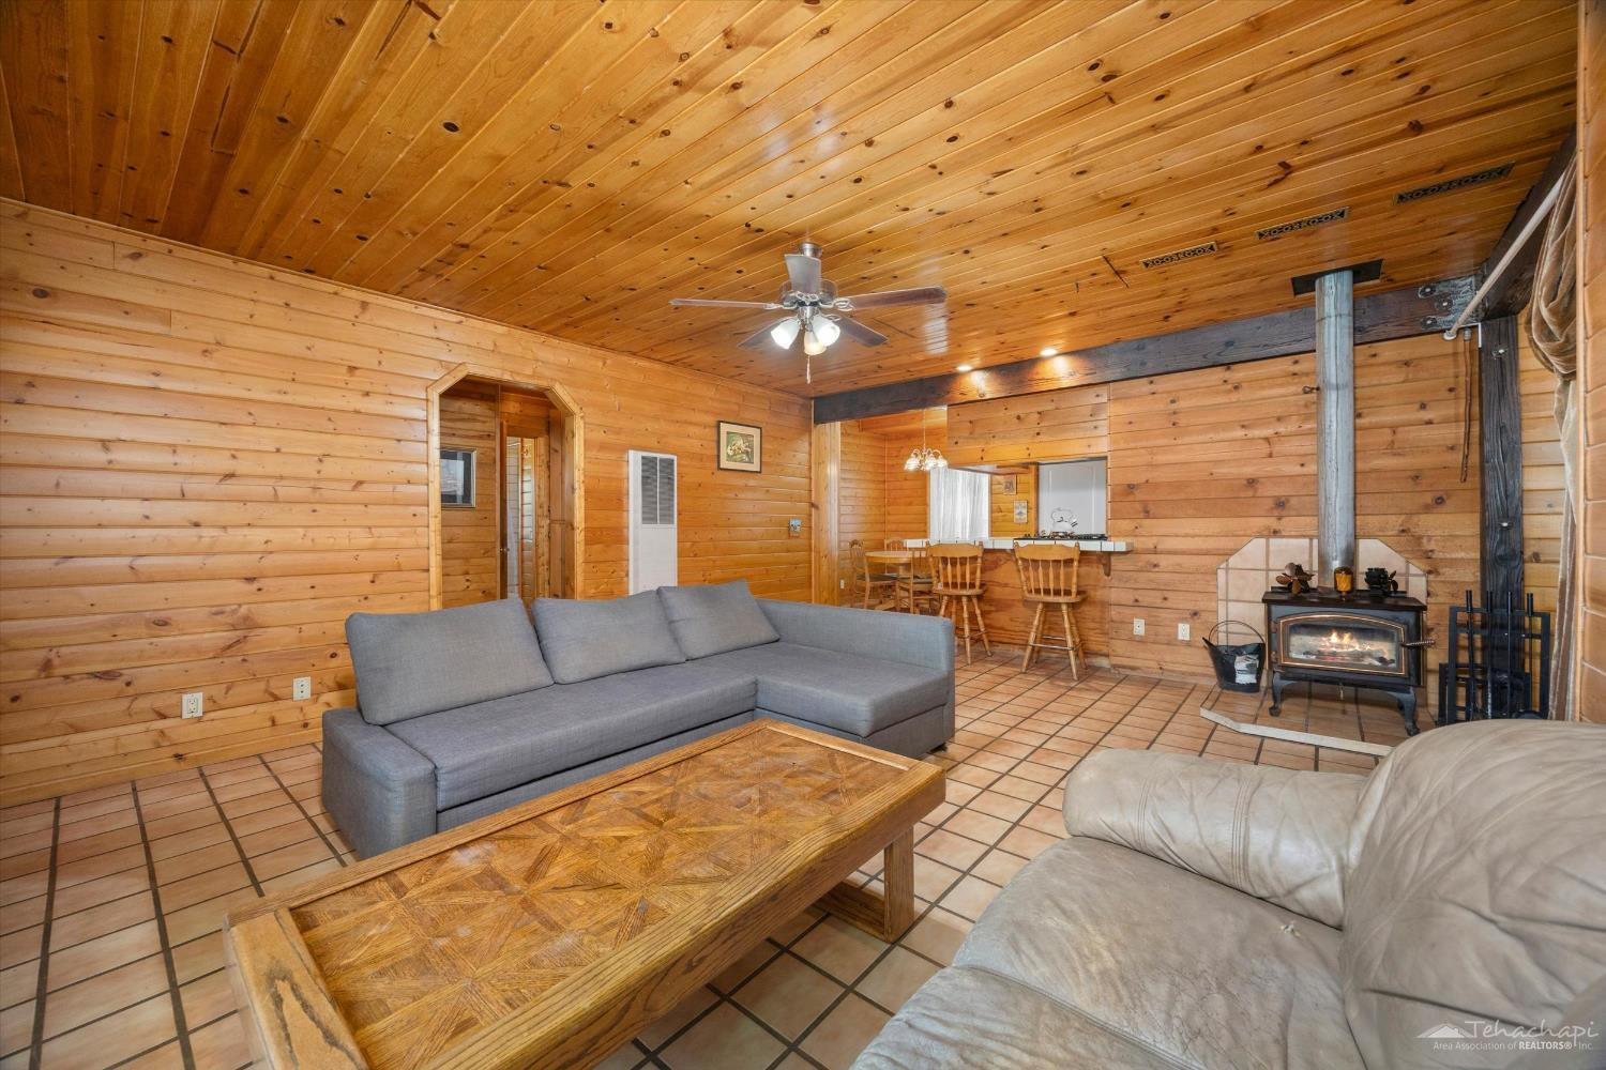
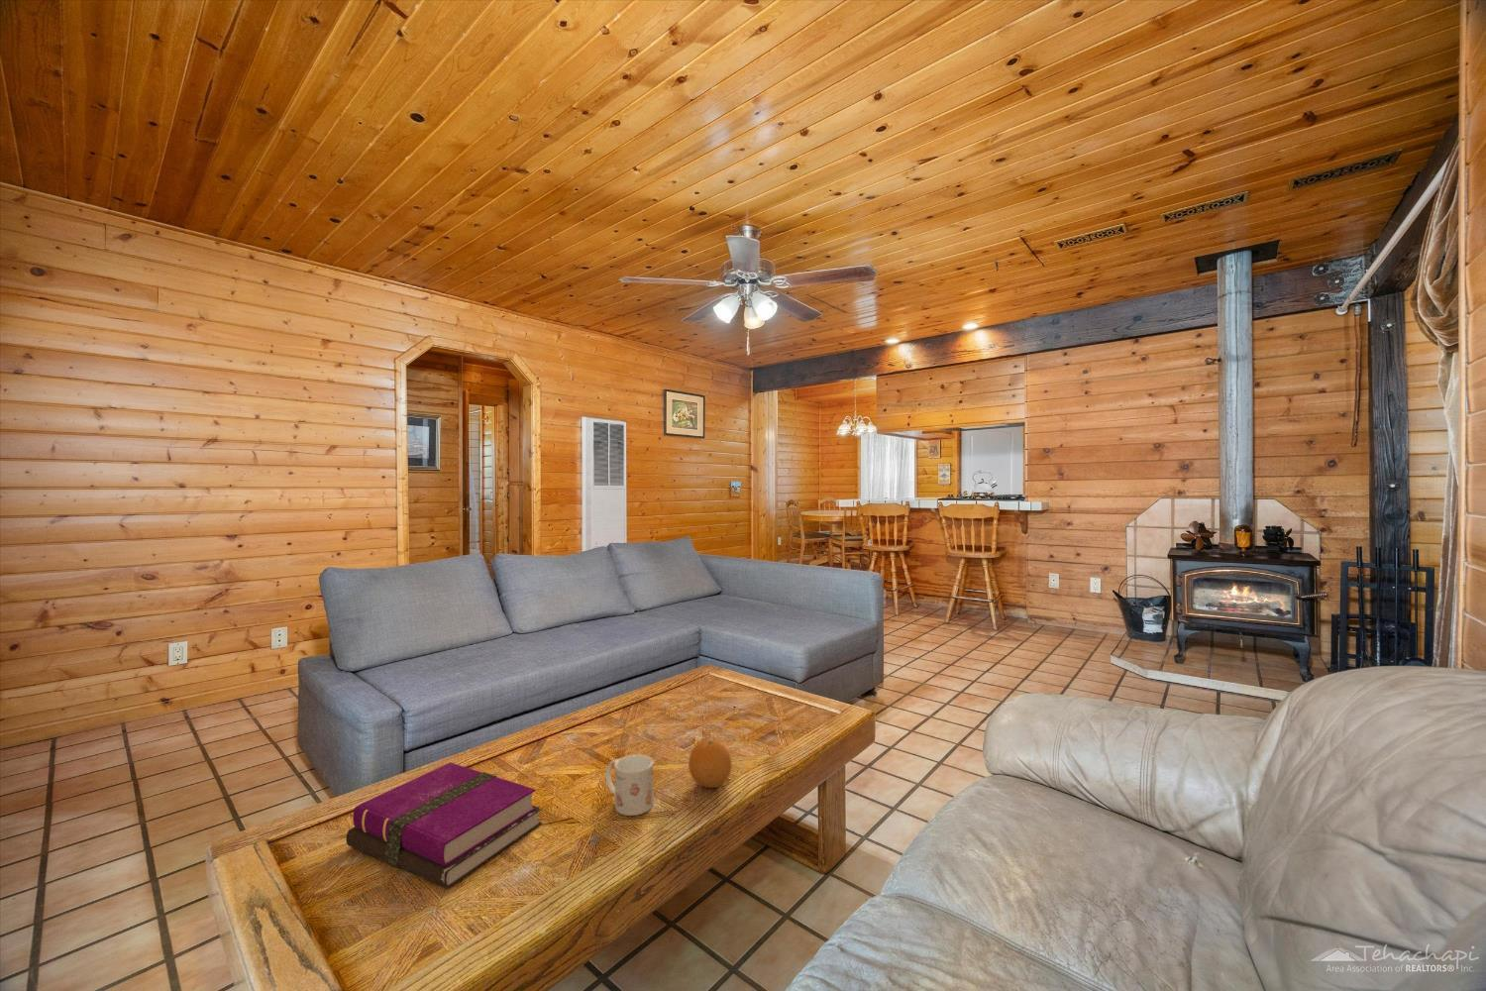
+ fruit (710, 763)
+ mug (627, 781)
+ hardback book (447, 816)
